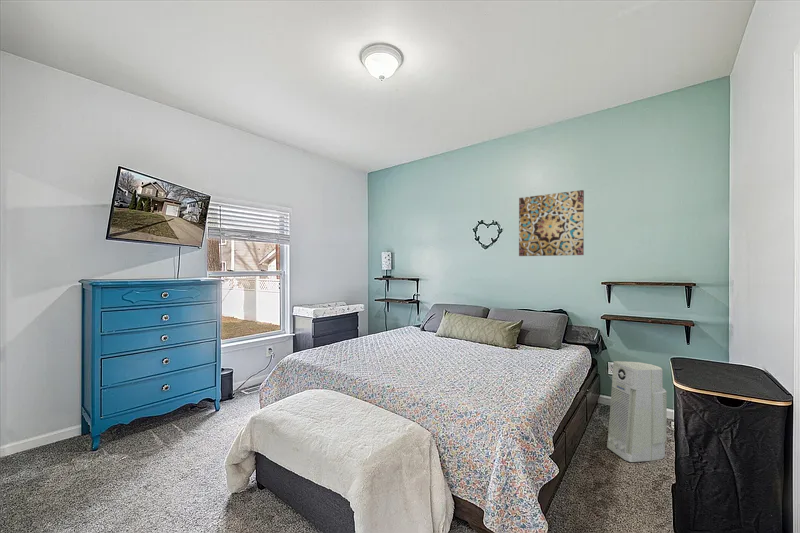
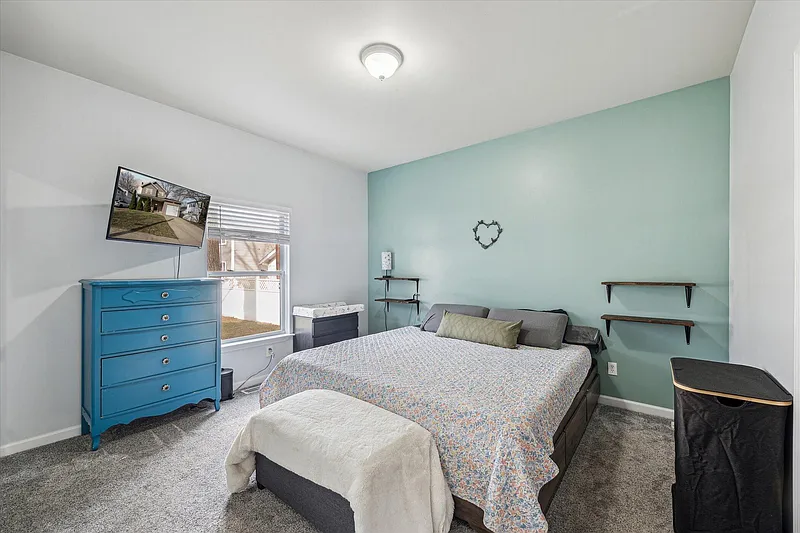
- air purifier (637, 408)
- wall art (549, 225)
